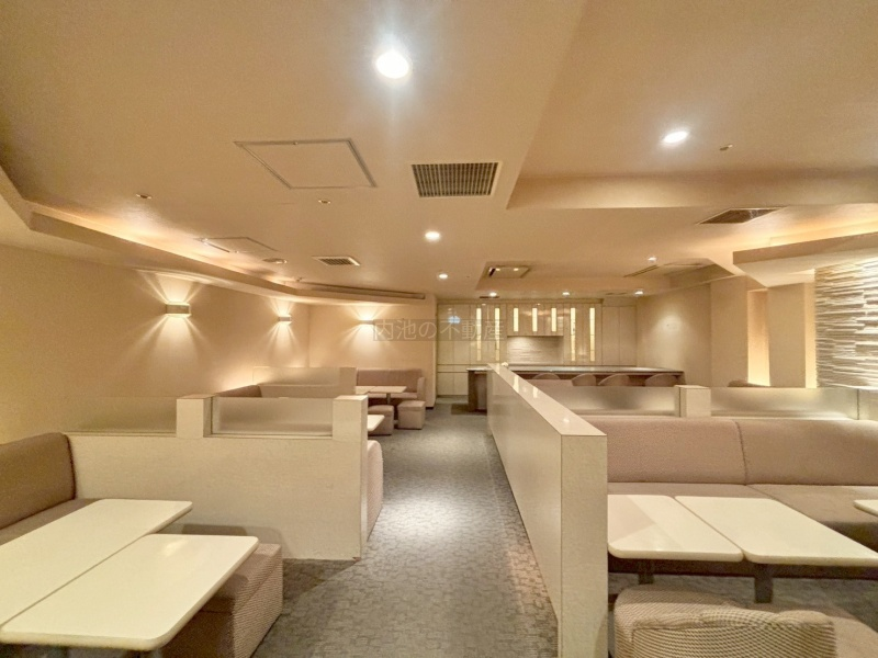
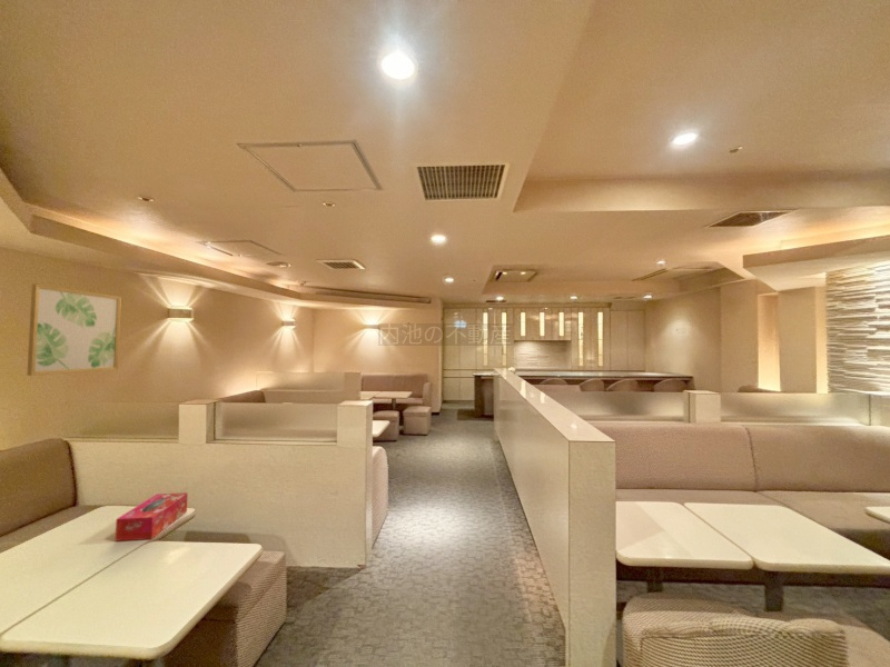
+ tissue box (154, 515)
+ wall art (79, 331)
